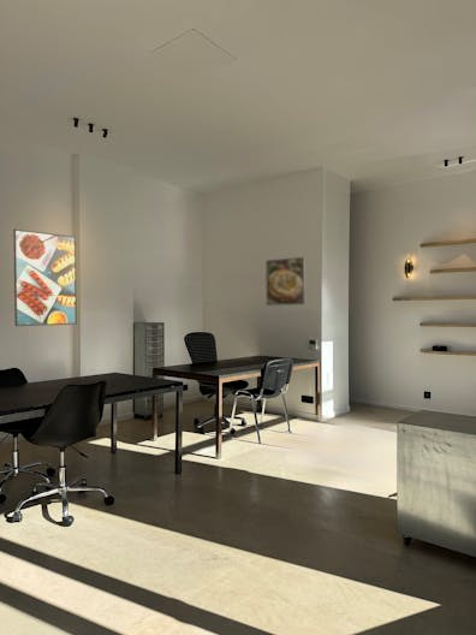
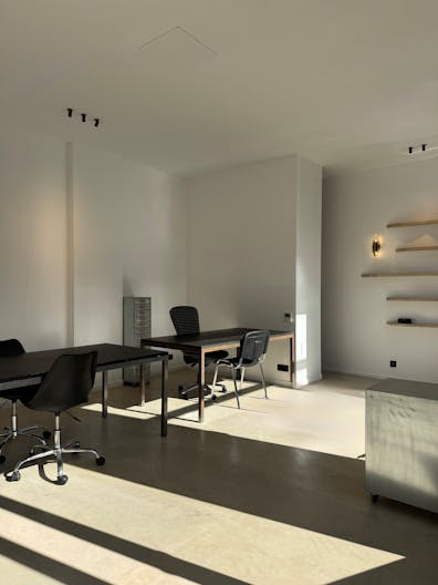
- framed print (47, 279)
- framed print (285, 281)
